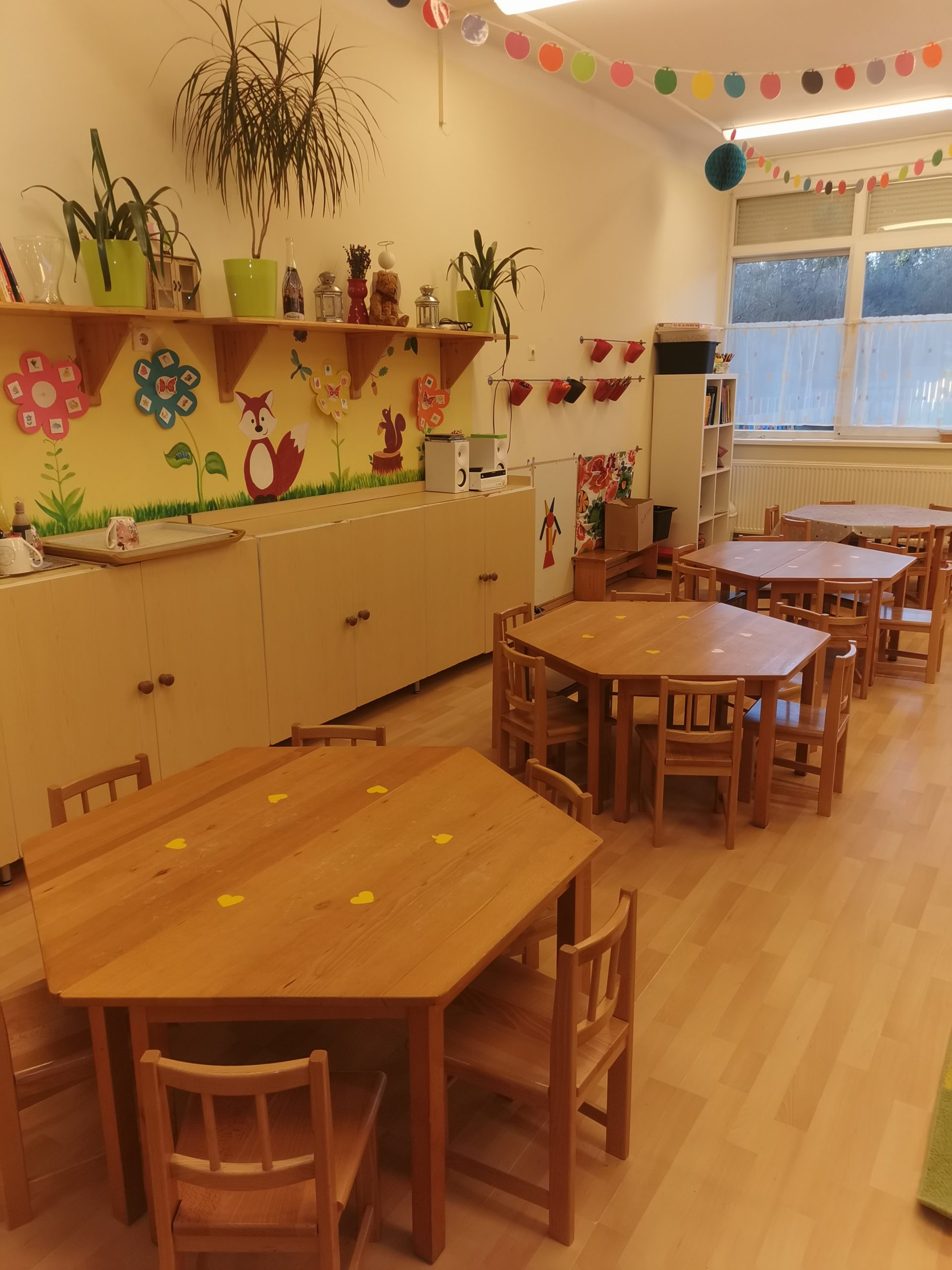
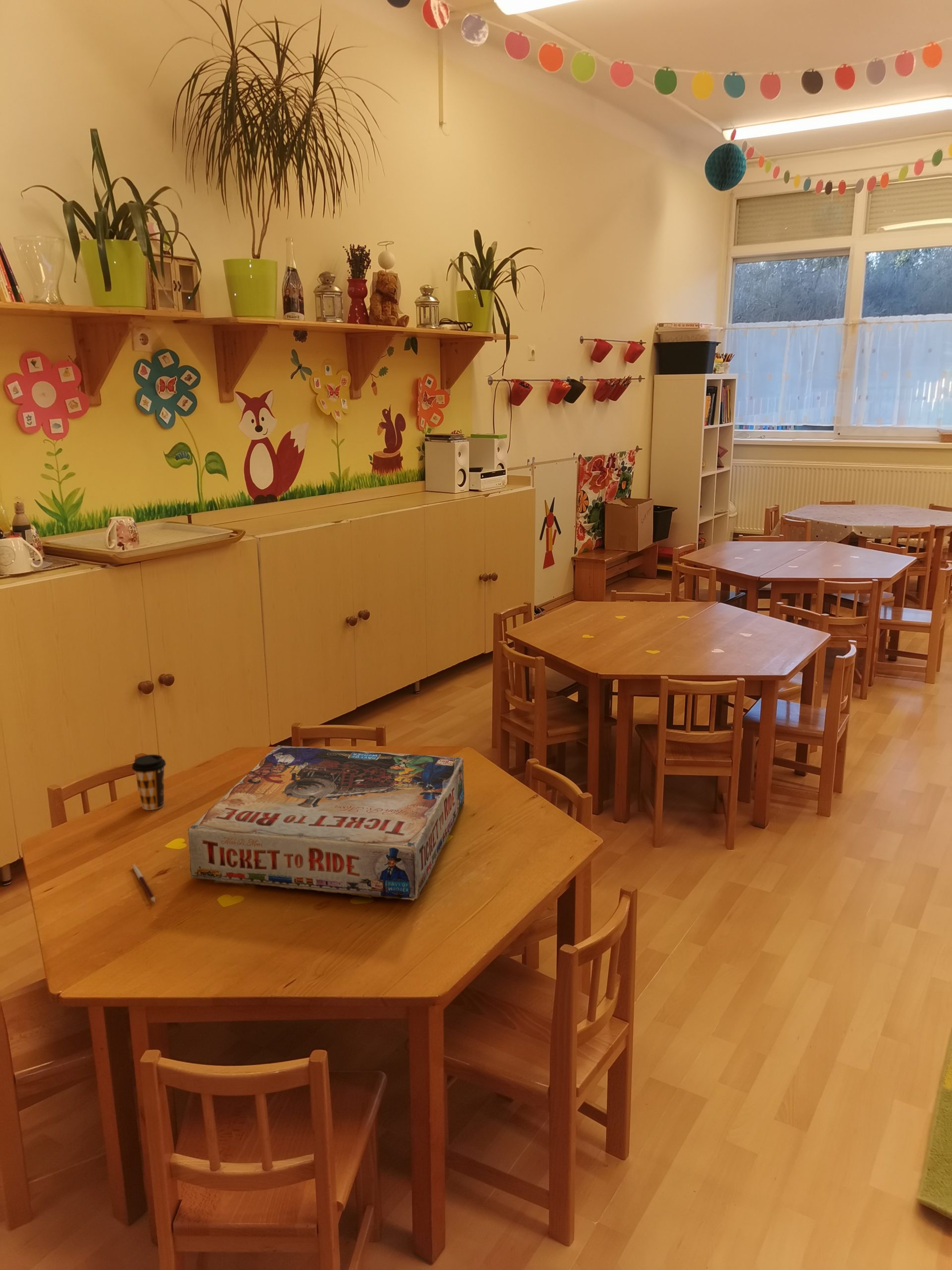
+ board game (338, 813)
+ coffee cup (150, 782)
+ pen (144, 883)
